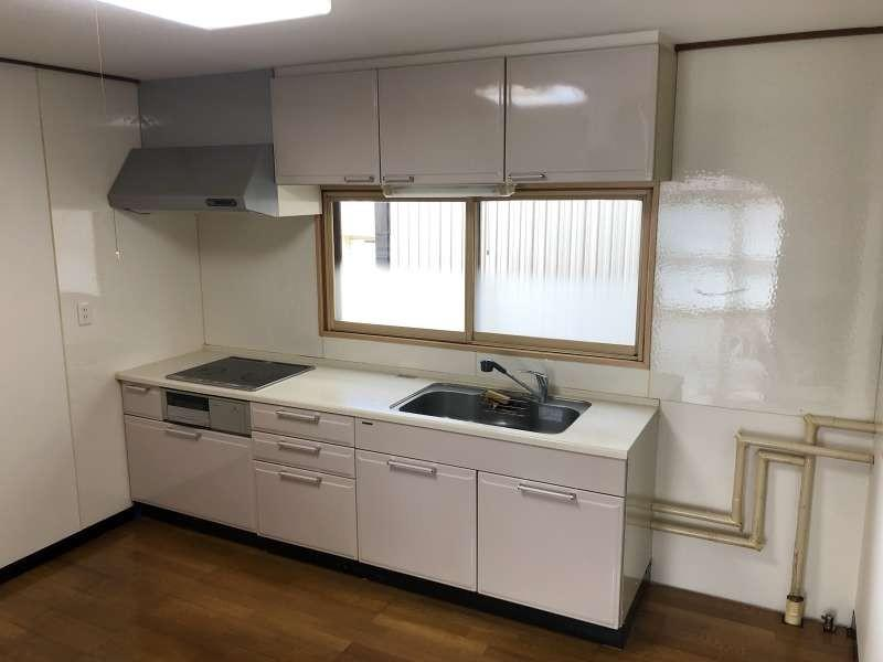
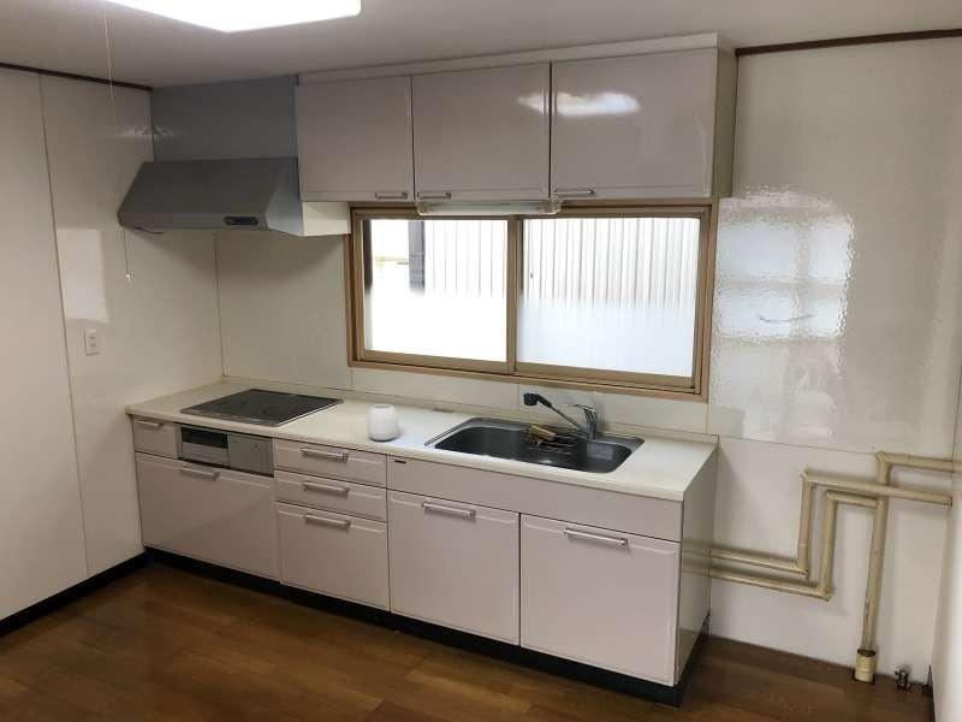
+ cup (382, 422)
